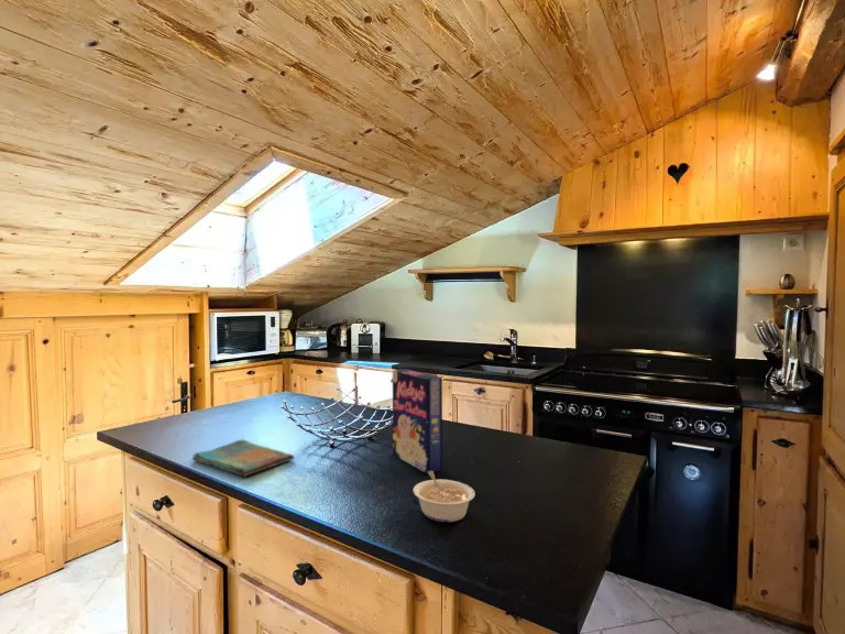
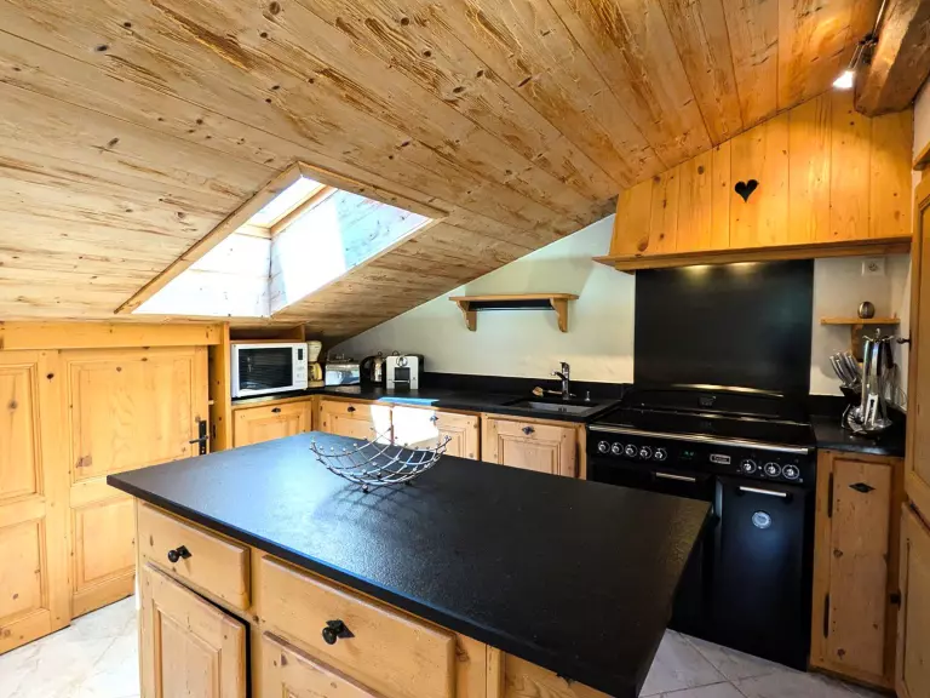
- dish towel (243, 456)
- legume (441, 499)
- cereal box (416, 417)
